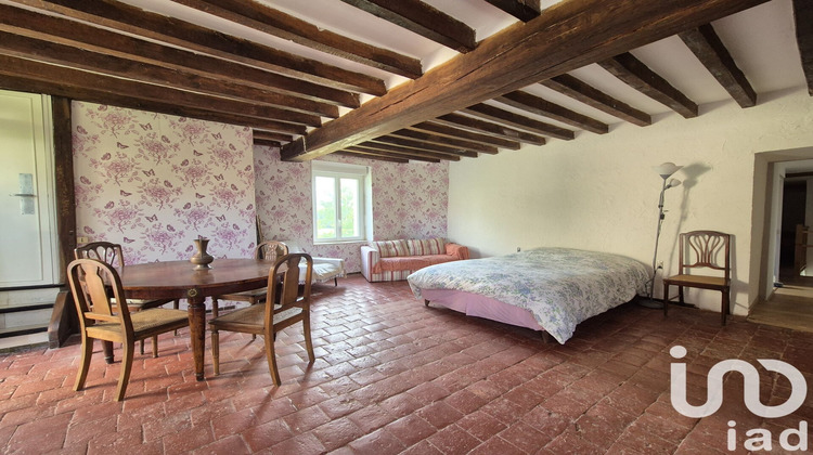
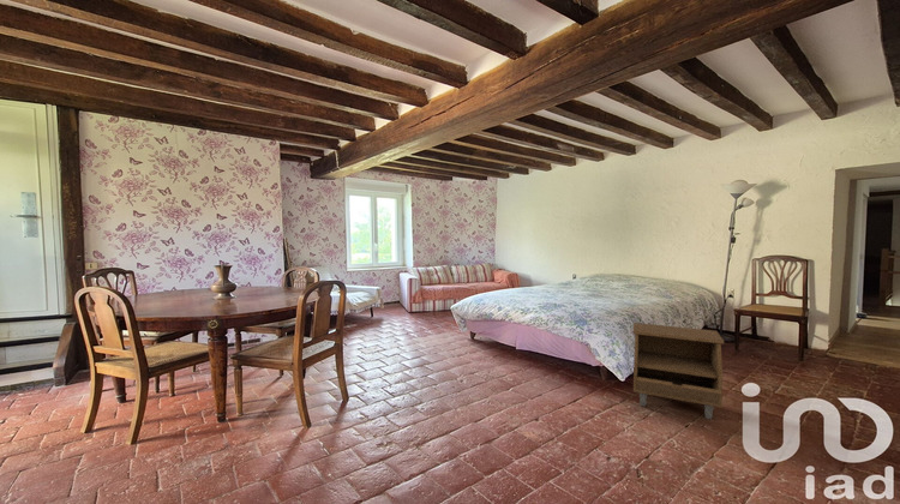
+ nightstand (674, 371)
